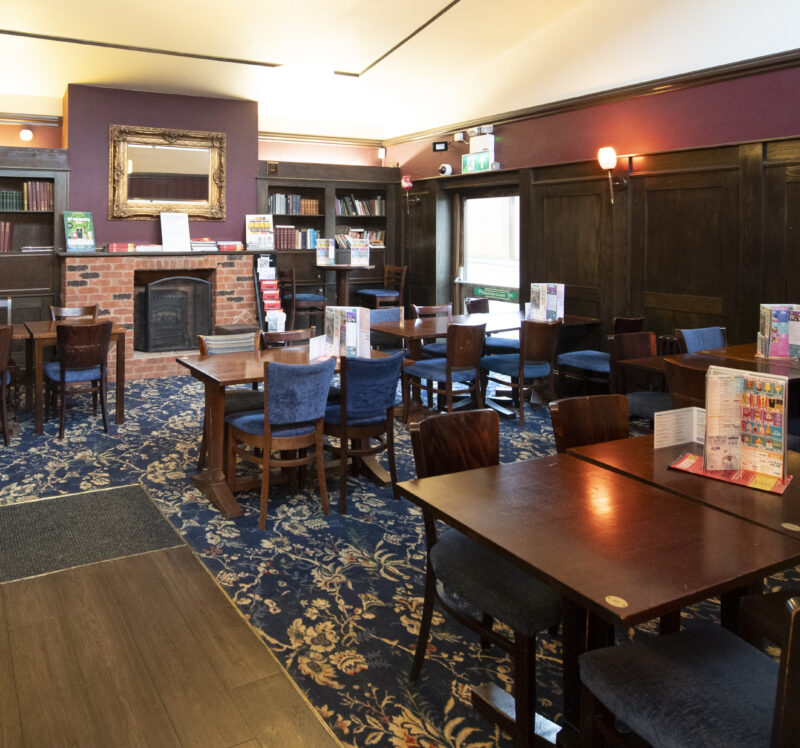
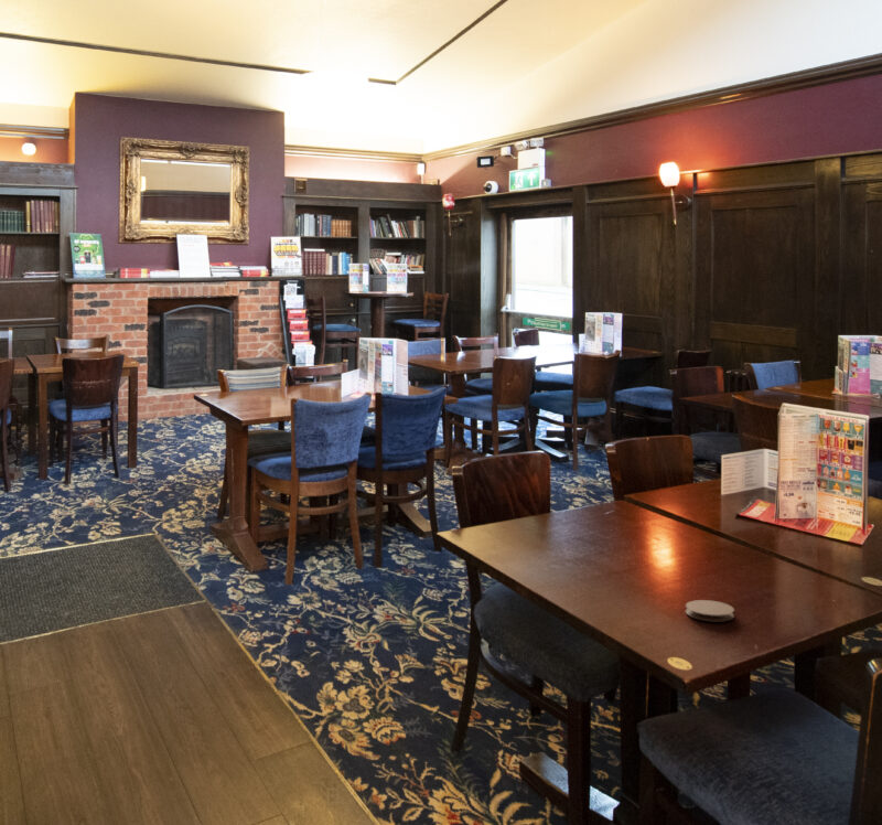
+ coaster (709, 610)
